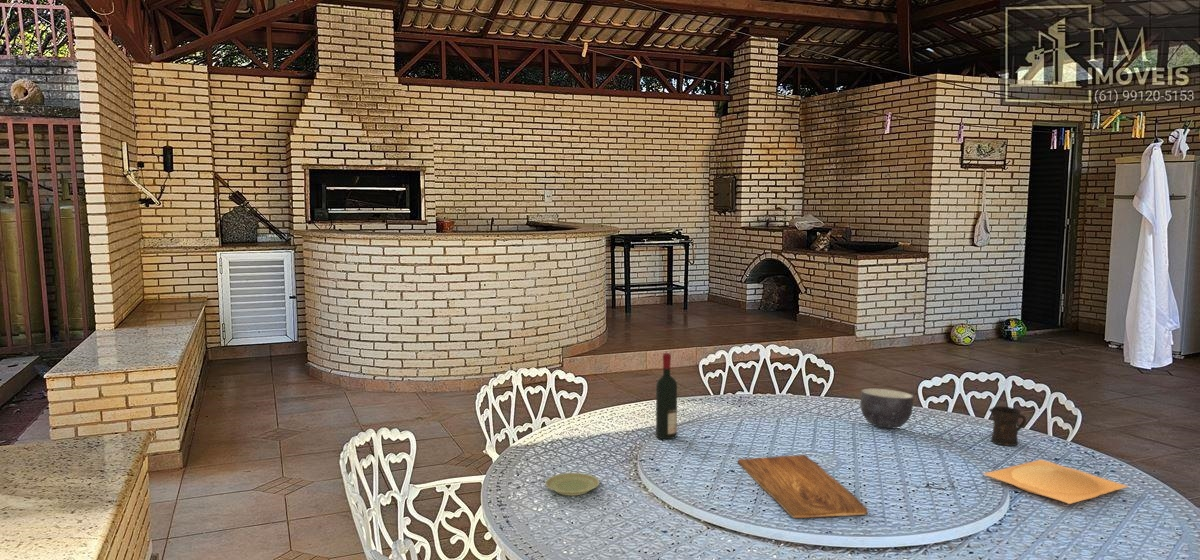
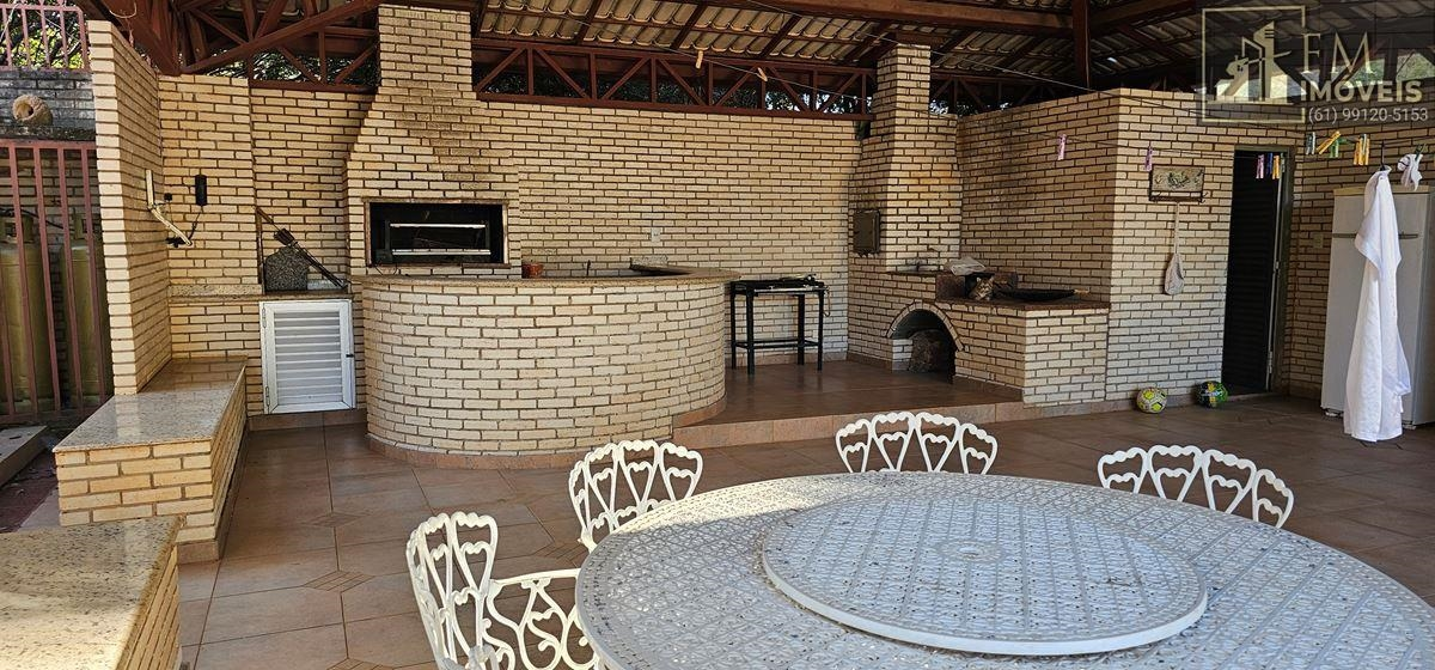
- alcohol (666, 395)
- cutting board (799, 483)
- mug (1006, 425)
- bowl (886, 408)
- plate (572, 485)
- plate (1054, 478)
